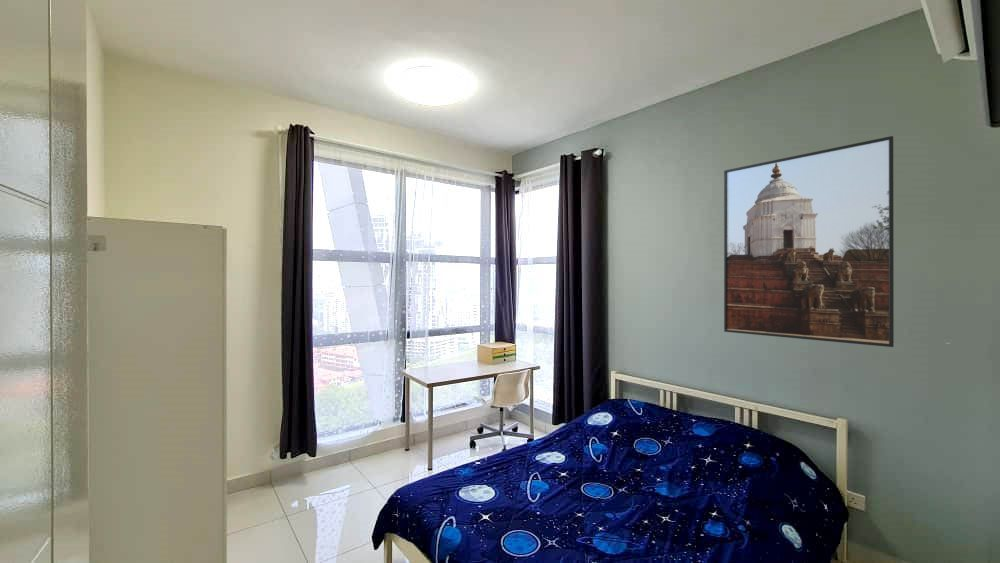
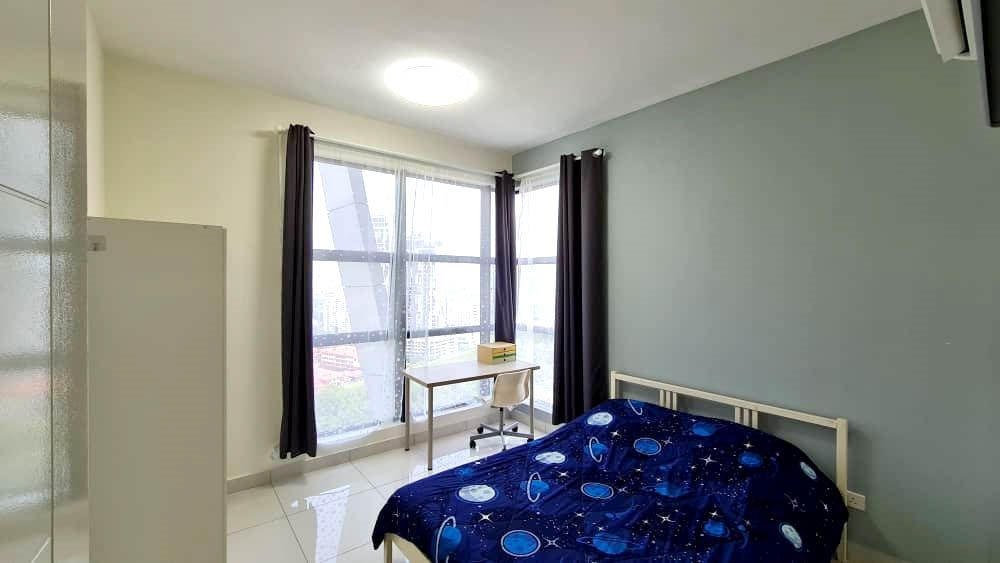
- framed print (797, 247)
